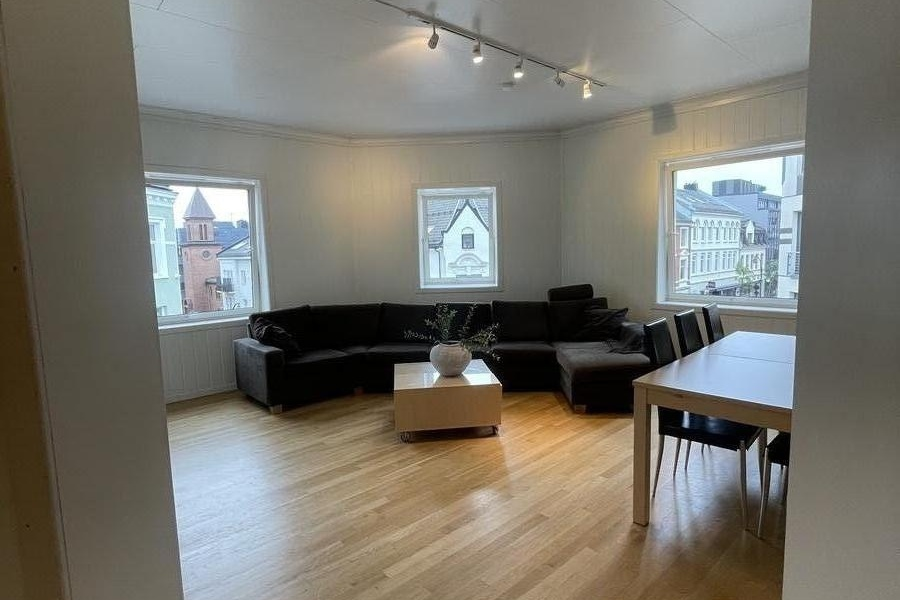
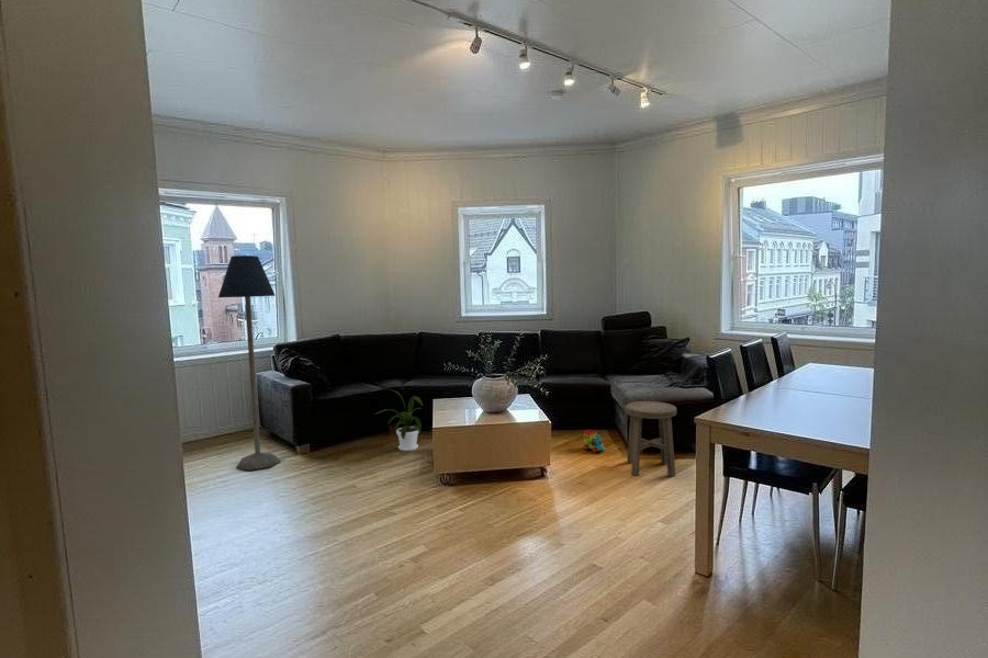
+ house plant (405, 419)
+ floor lamp (251, 361)
+ toy train (594, 441)
+ stool (650, 440)
